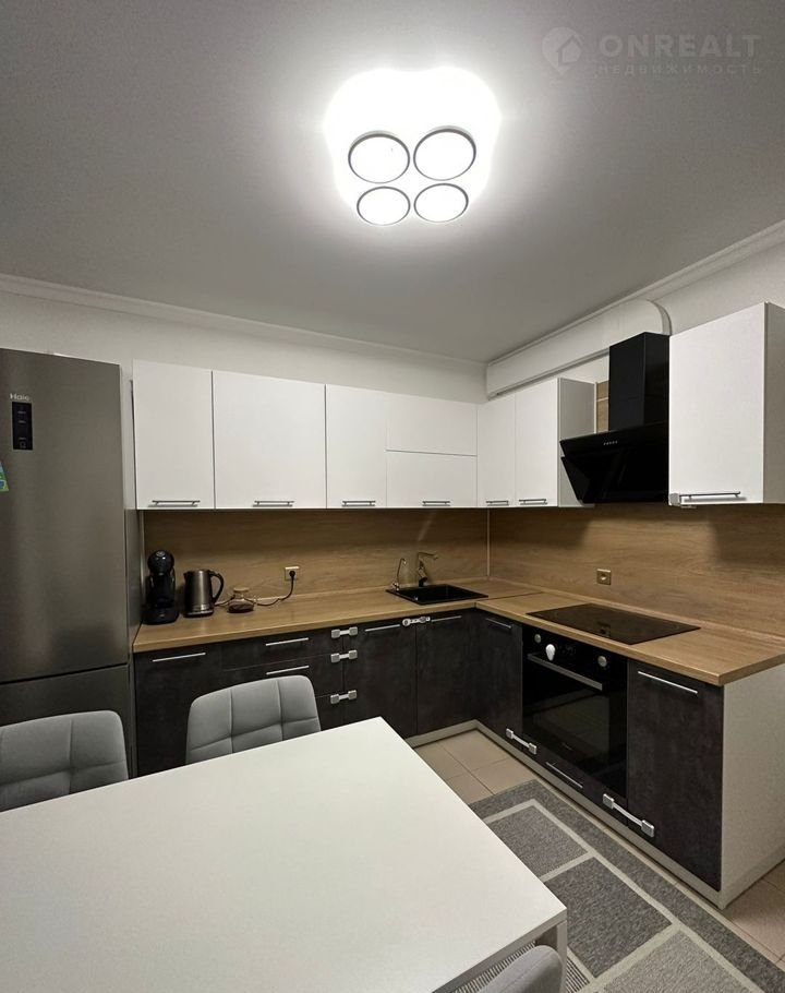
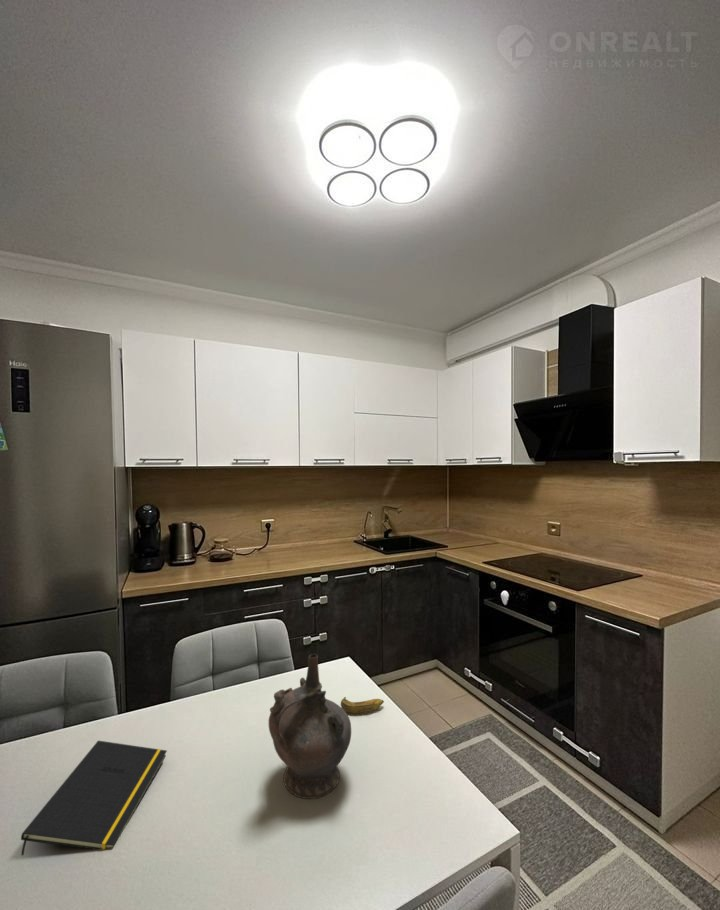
+ ceremonial vessel (308, 718)
+ banana (362, 702)
+ notepad (104, 789)
